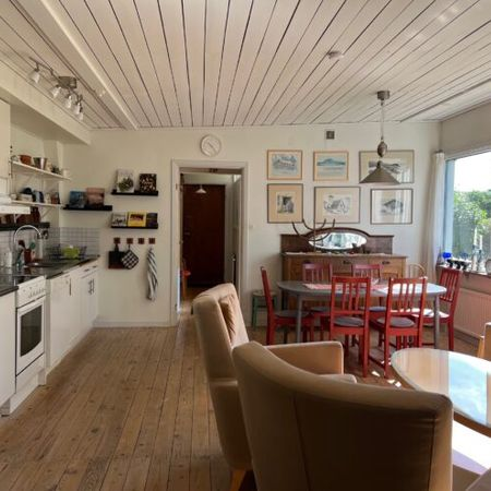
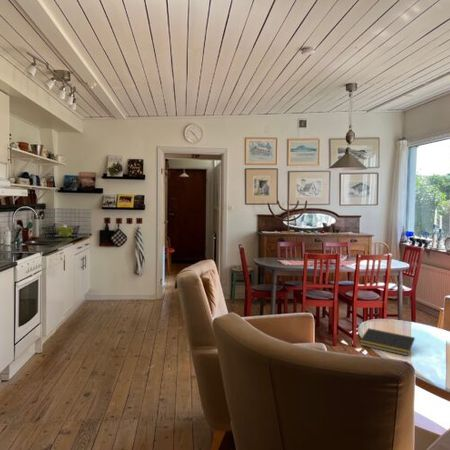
+ notepad (386, 341)
